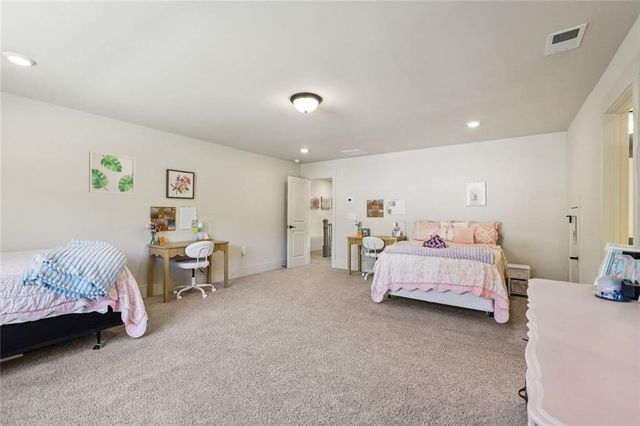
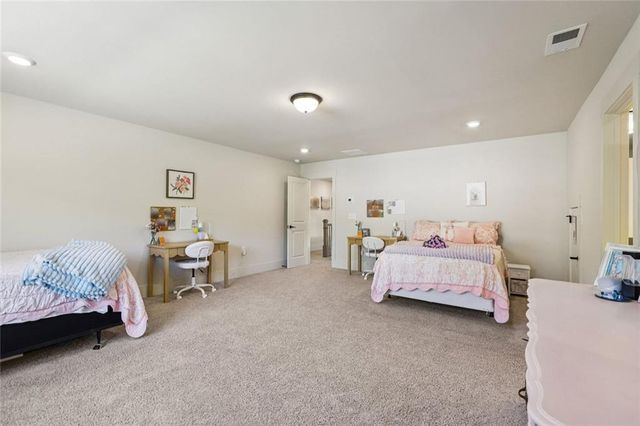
- wall art (113, 174)
